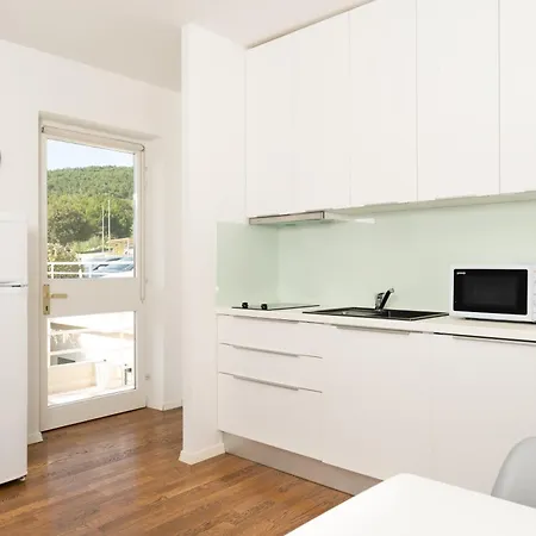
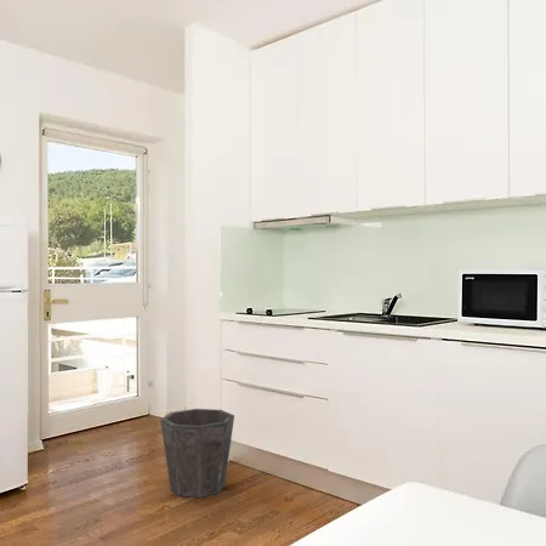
+ waste bin (198, 451)
